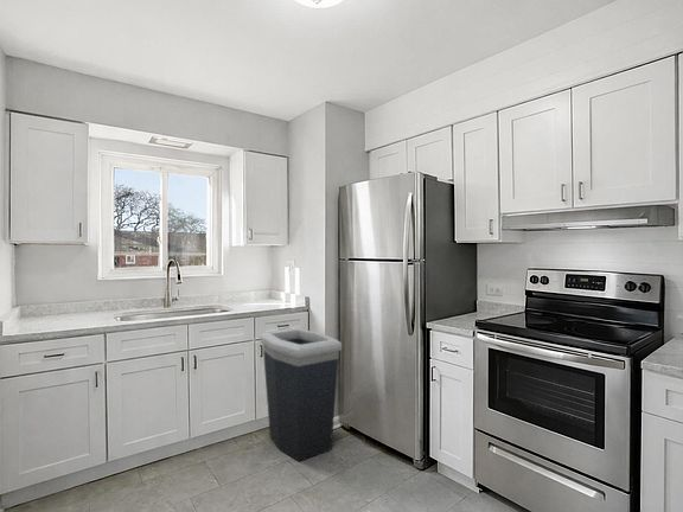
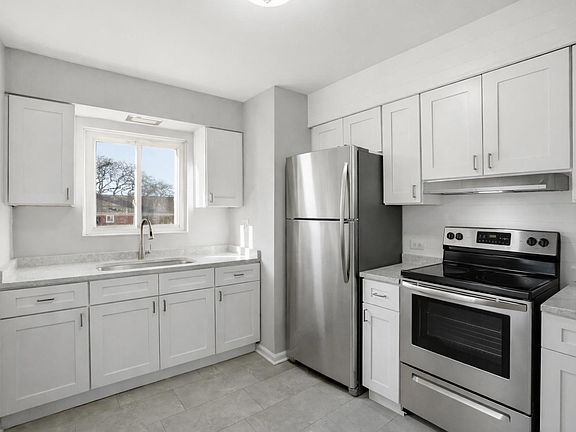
- trash bin (299, 390)
